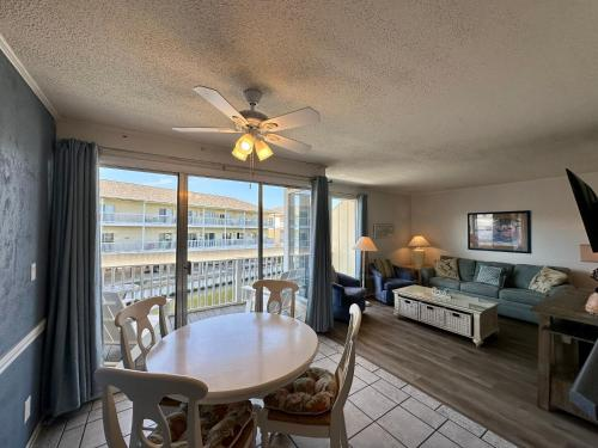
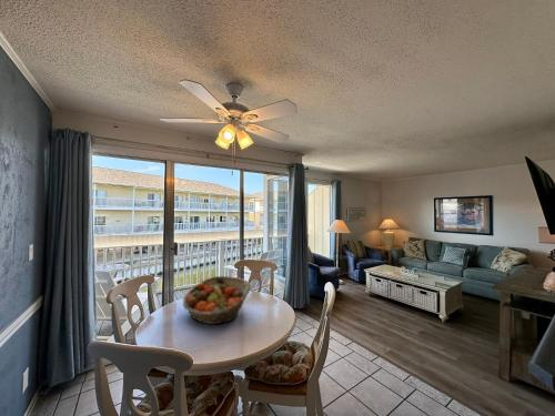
+ fruit basket (216, 297)
